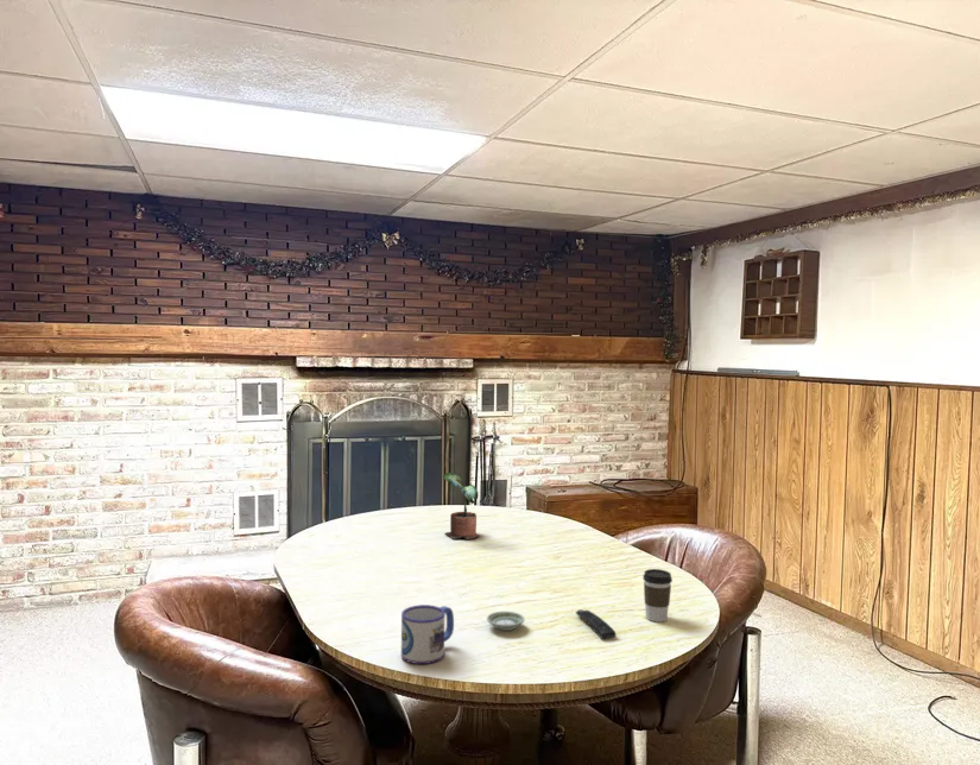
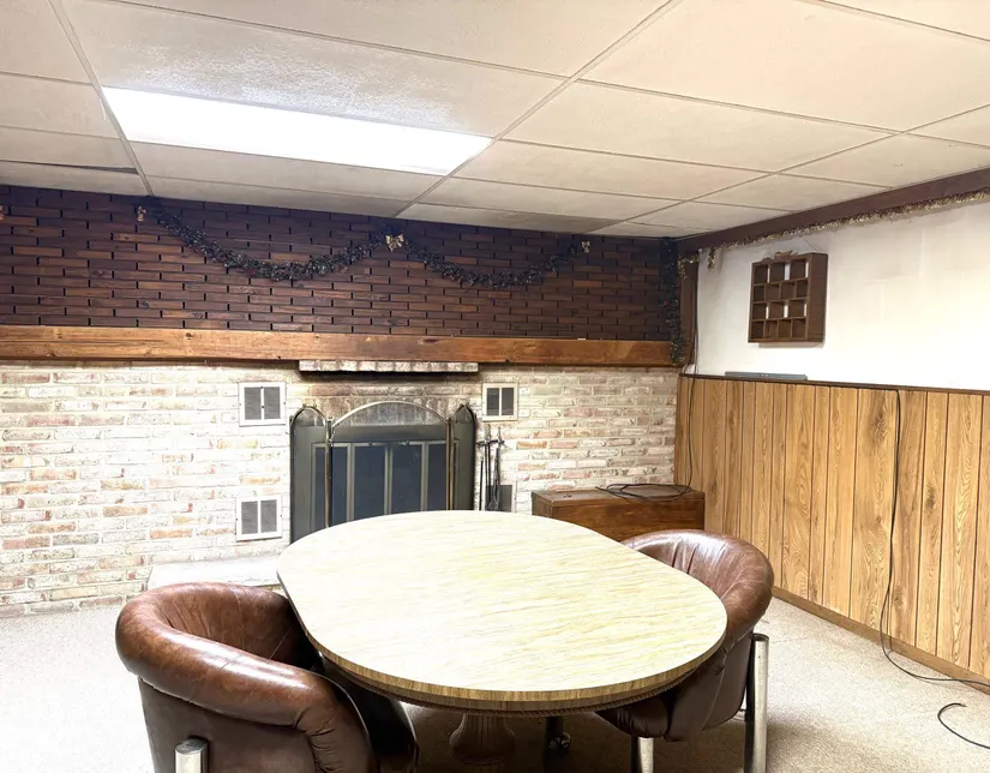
- coffee cup (657, 595)
- mug (429, 631)
- remote control (593, 621)
- saucer (505, 621)
- potted plant (464, 505)
